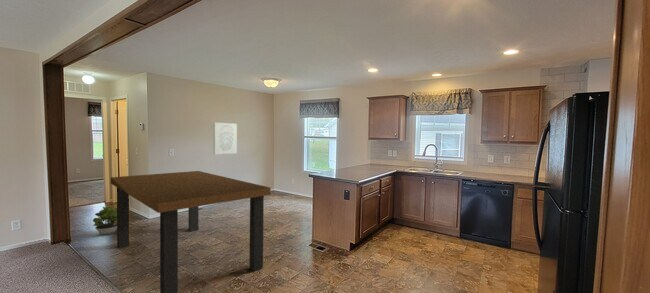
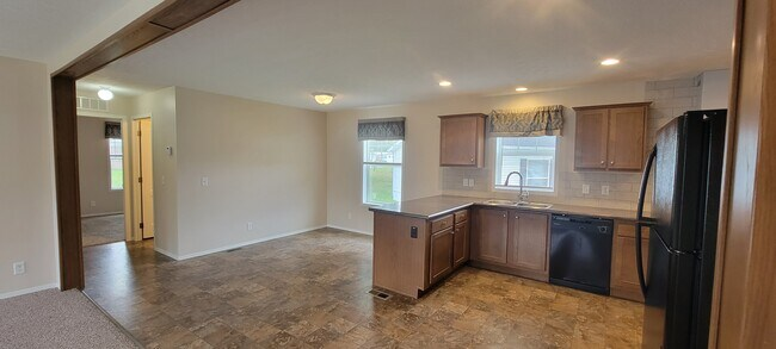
- wall art (225, 138)
- potted plant (106, 219)
- dining table (188, 219)
